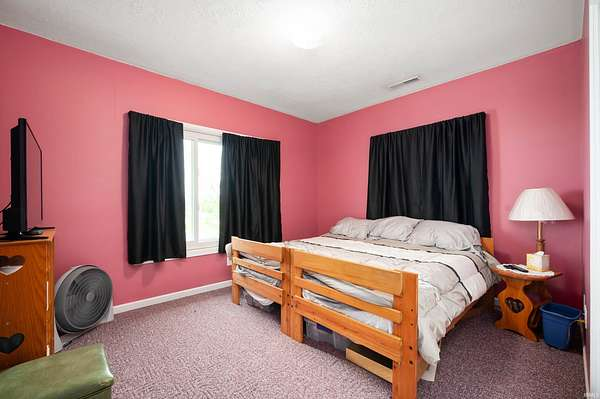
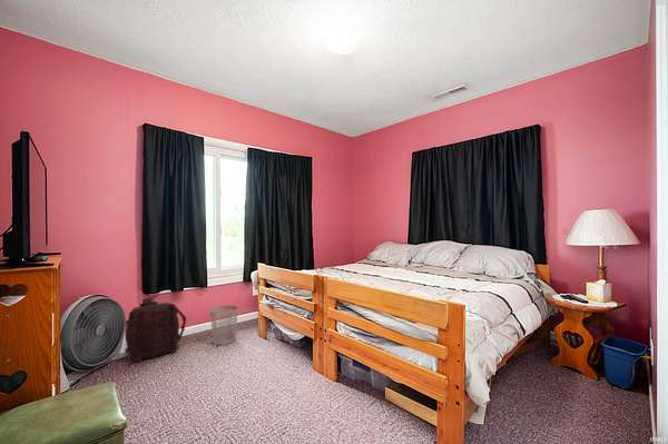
+ backpack (153, 327)
+ wastebasket (224, 325)
